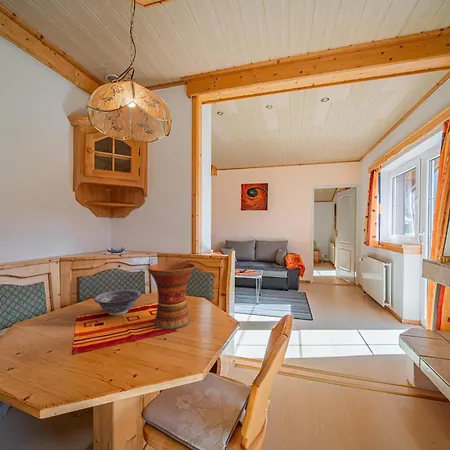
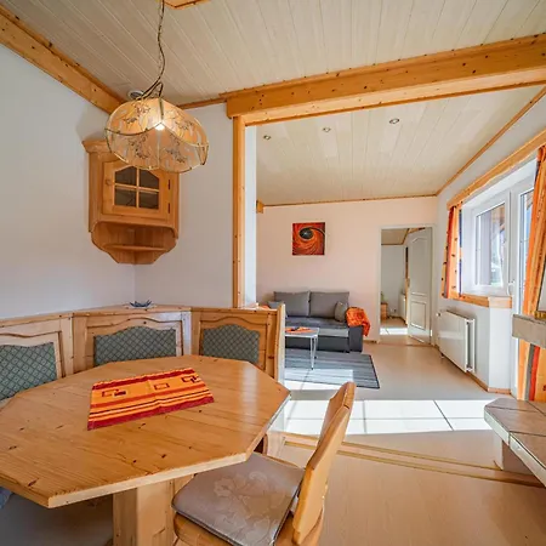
- decorative bowl (118, 303)
- vase (171, 293)
